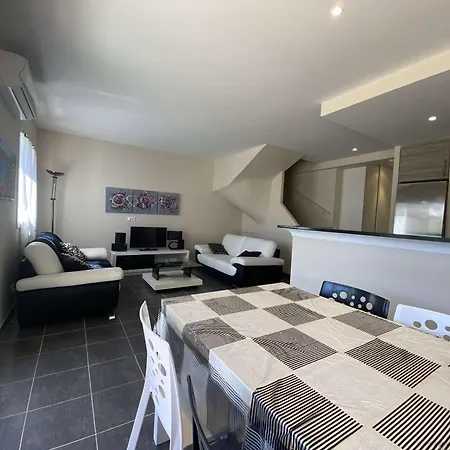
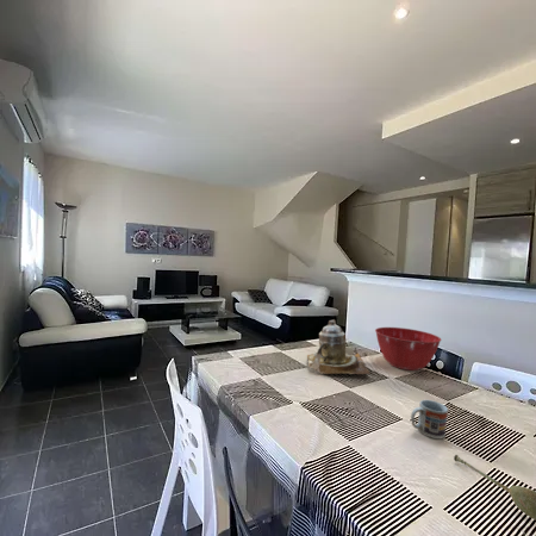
+ soupspoon (494, 480)
+ teapot (336, 342)
+ cup (428, 418)
+ mixing bowl (405, 349)
